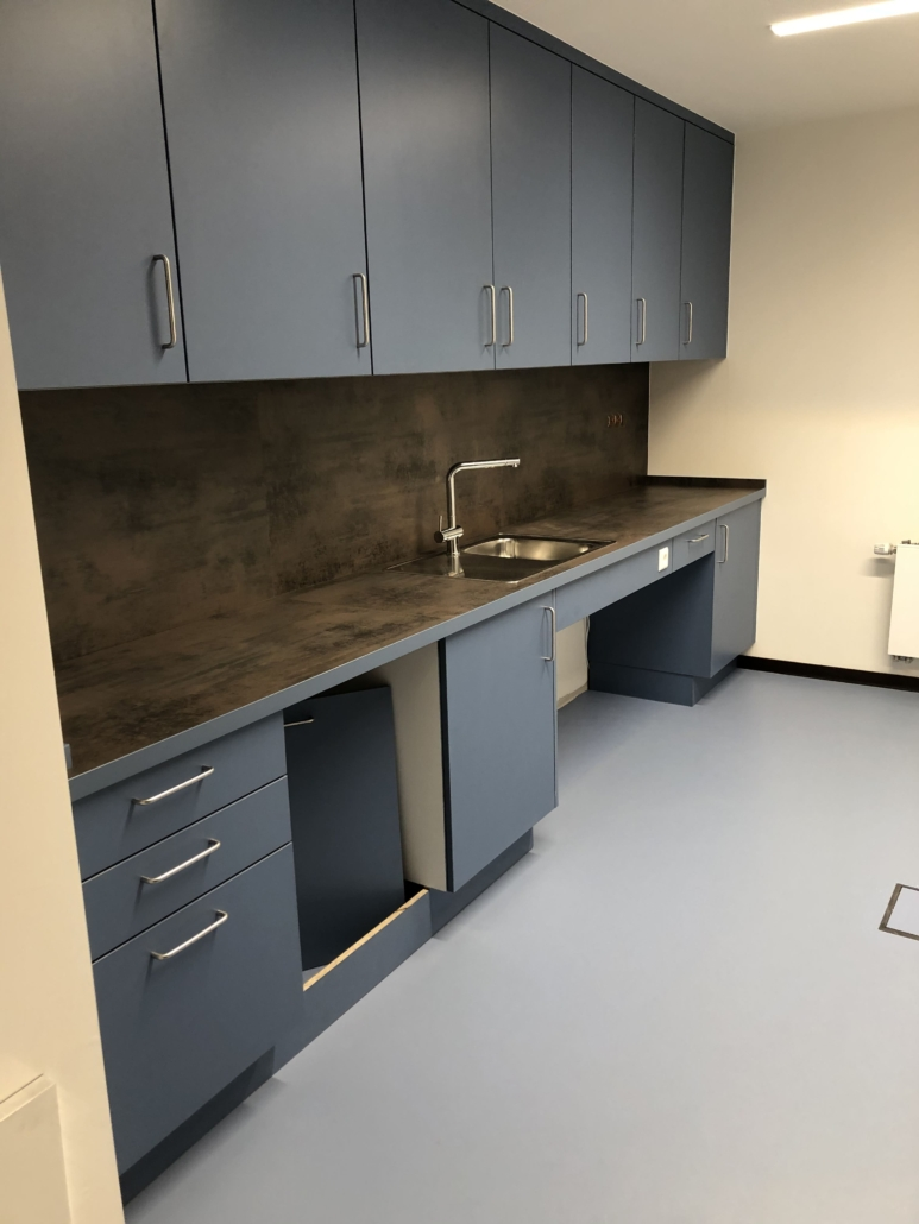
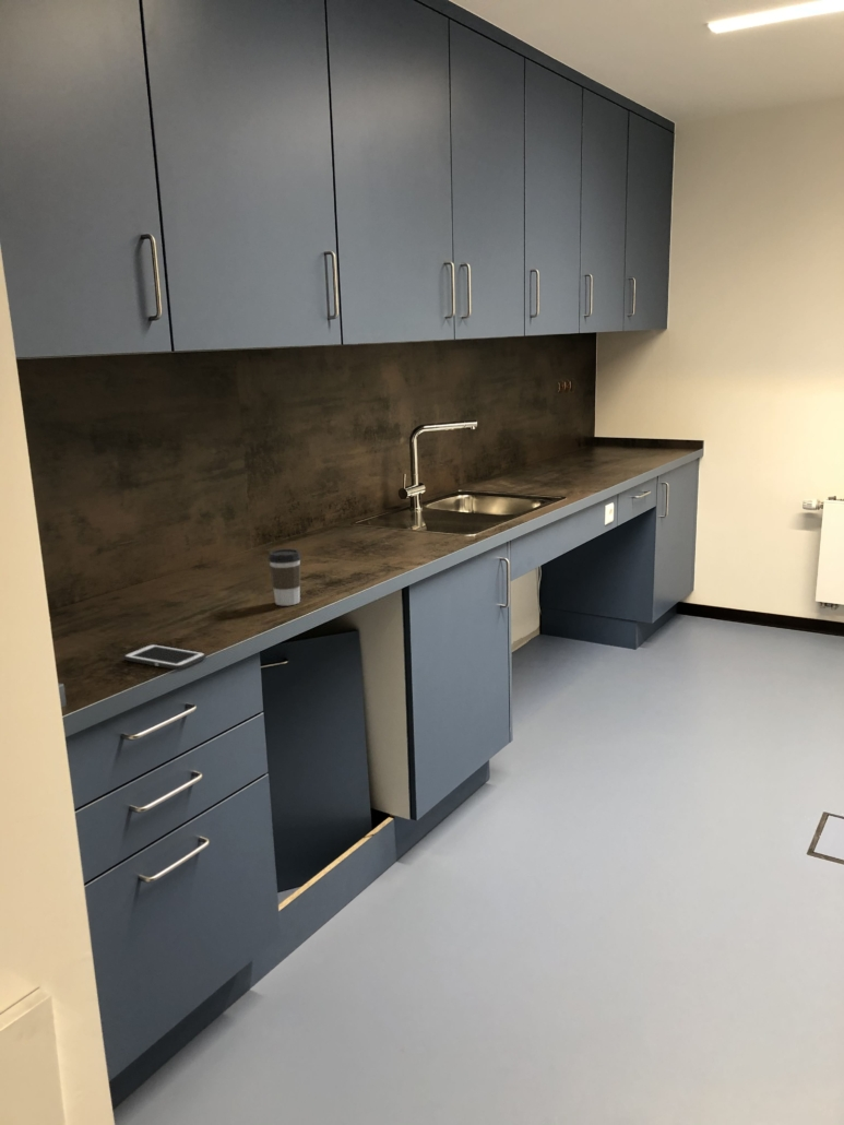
+ coffee cup (285, 577)
+ cell phone (165, 656)
